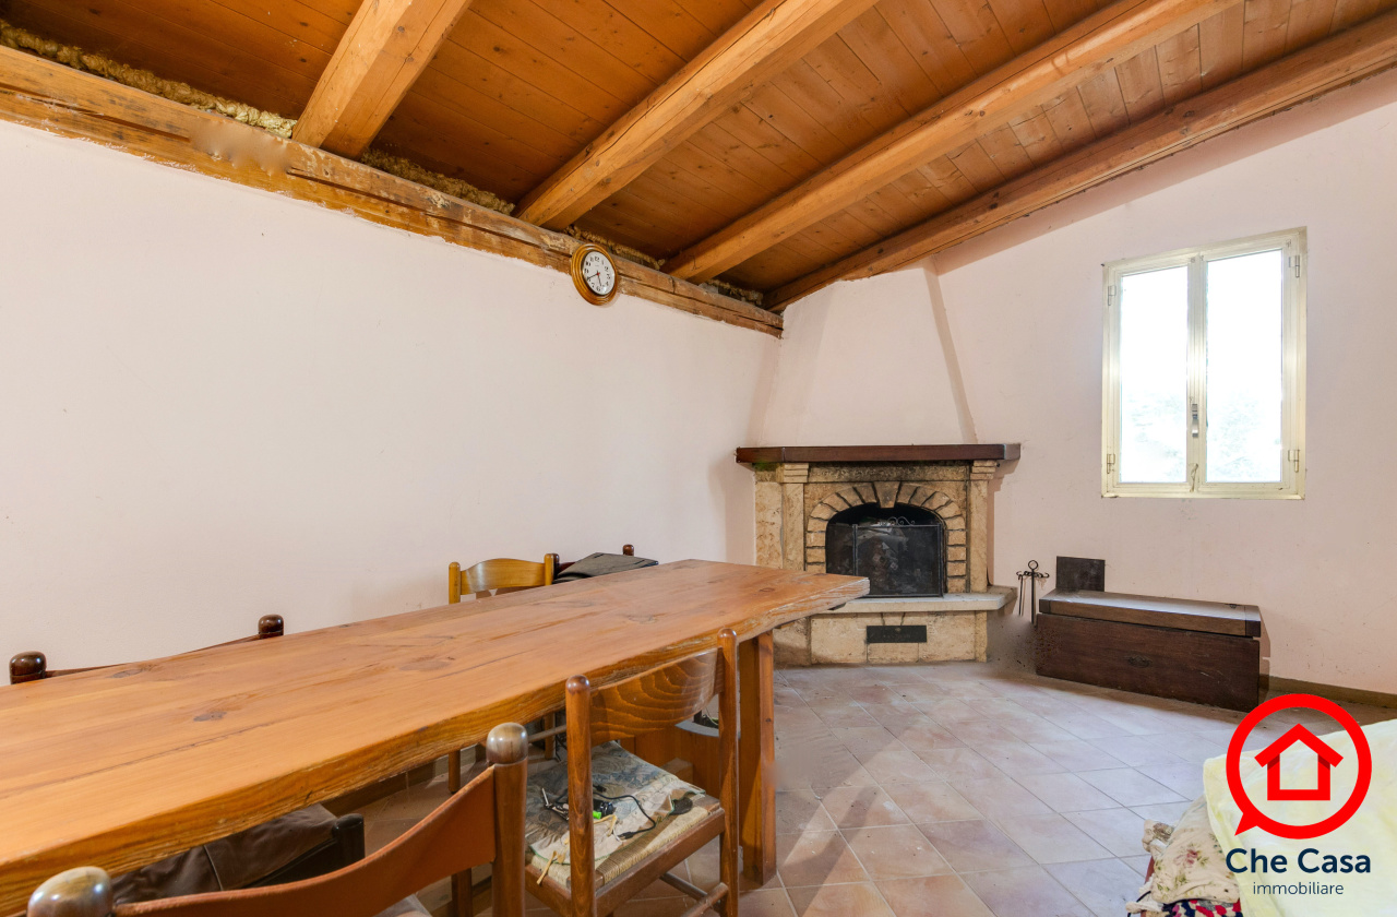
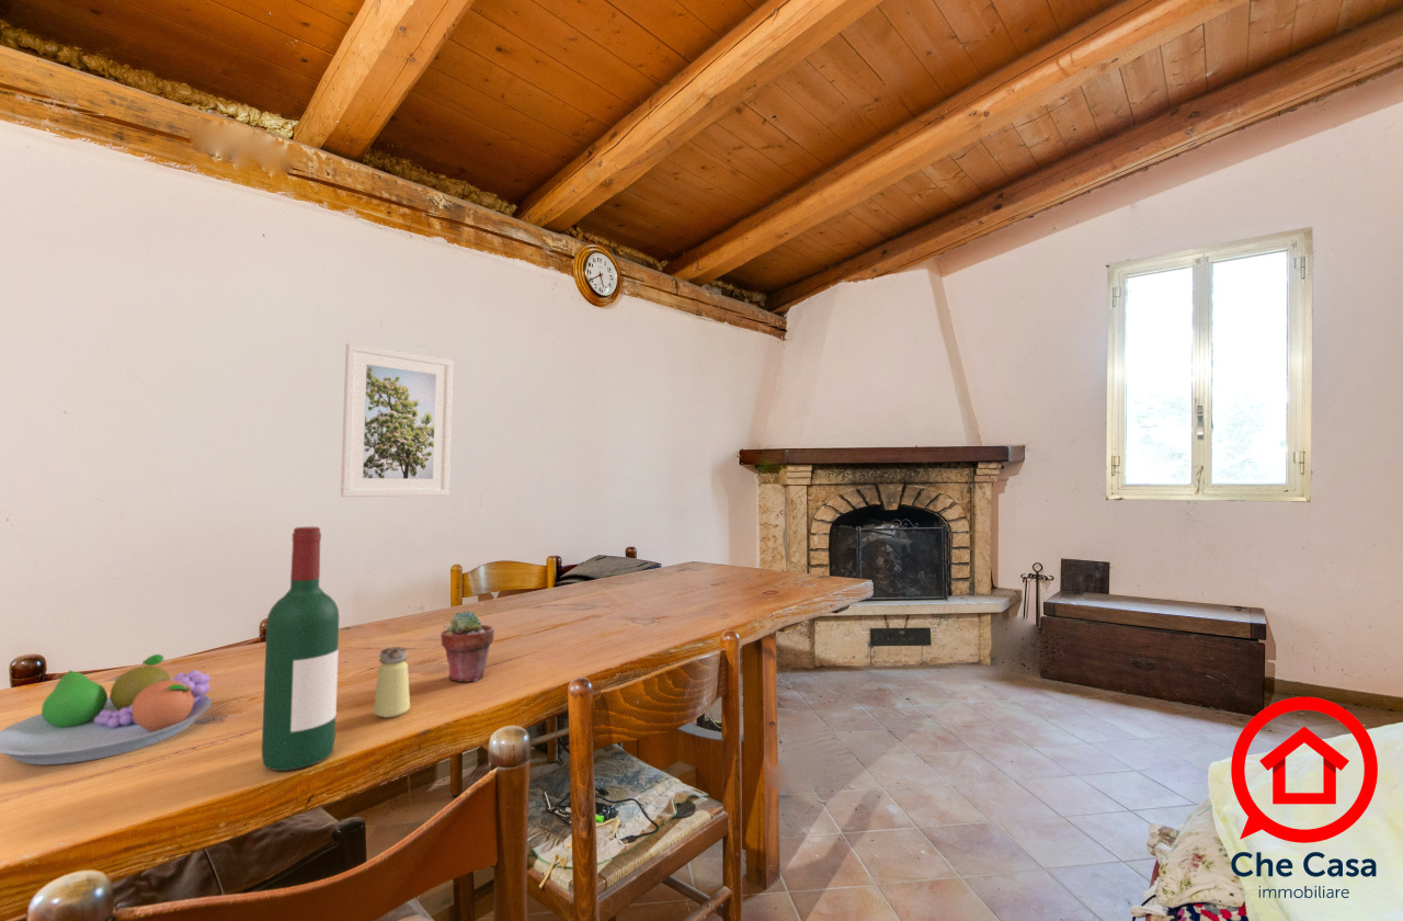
+ wine bottle (303, 641)
+ fruit bowl (110, 701)
+ saltshaker (392, 680)
+ potted succulent (467, 643)
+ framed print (400, 423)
